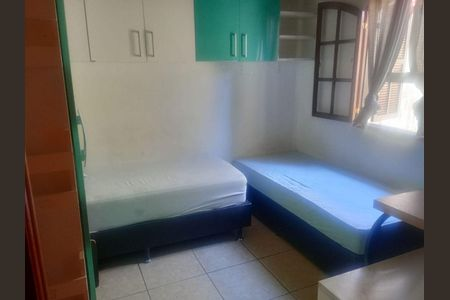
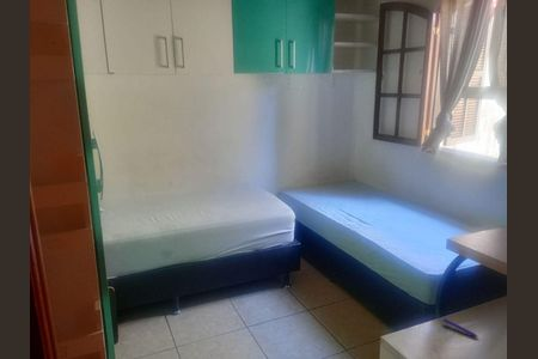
+ pen (459, 327)
